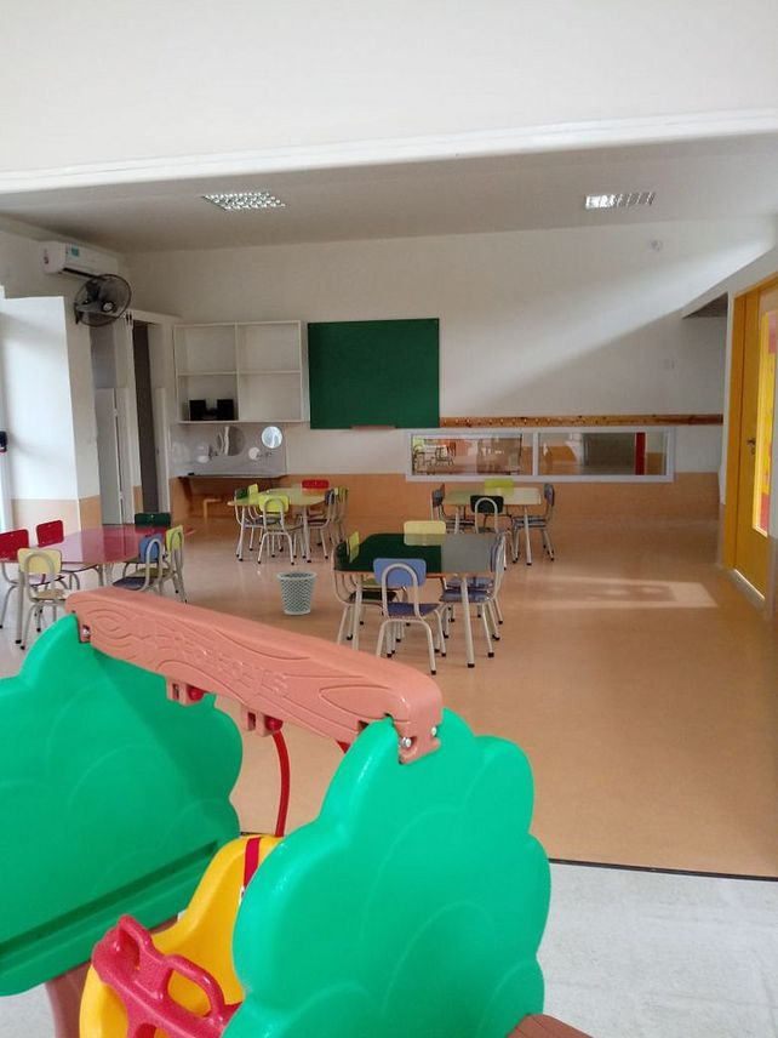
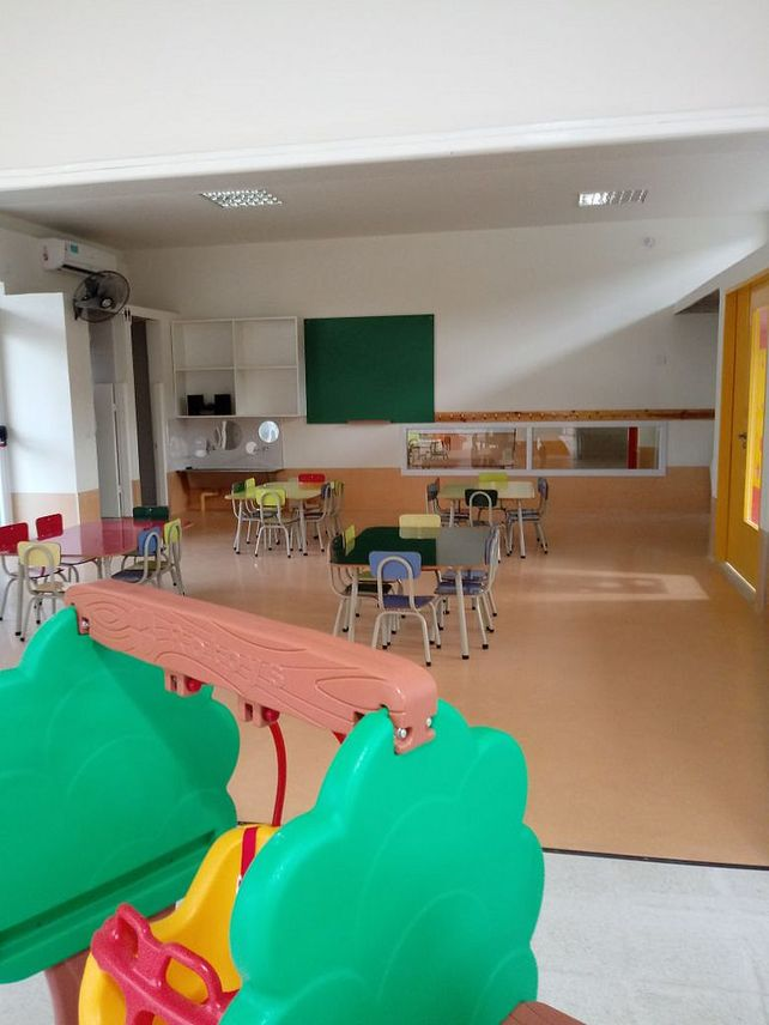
- wastebasket (297, 593)
